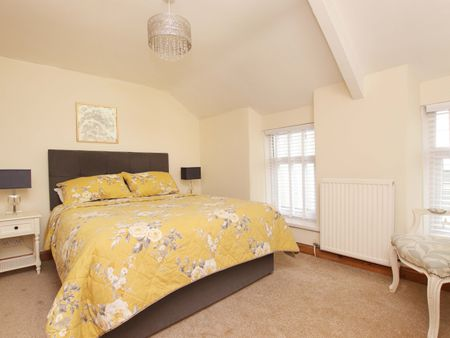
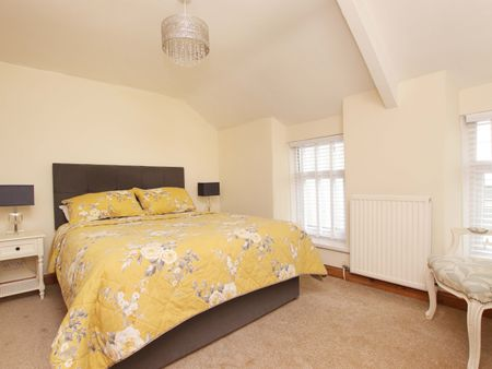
- wall art (98, 123)
